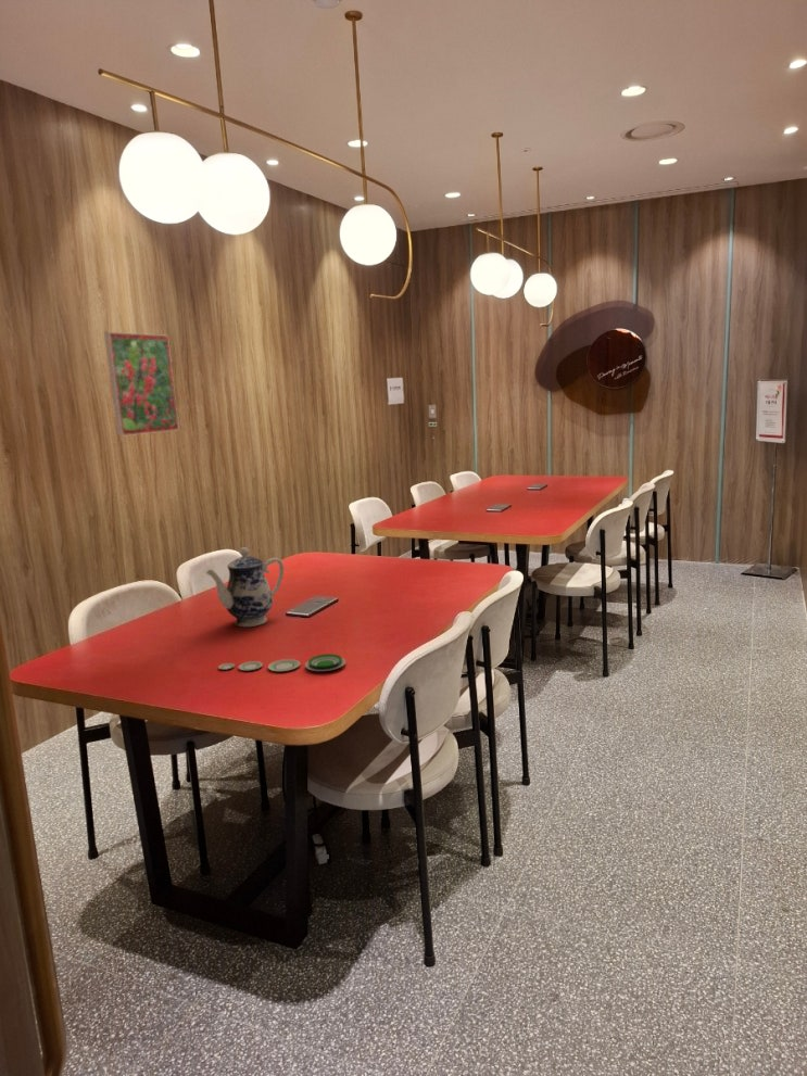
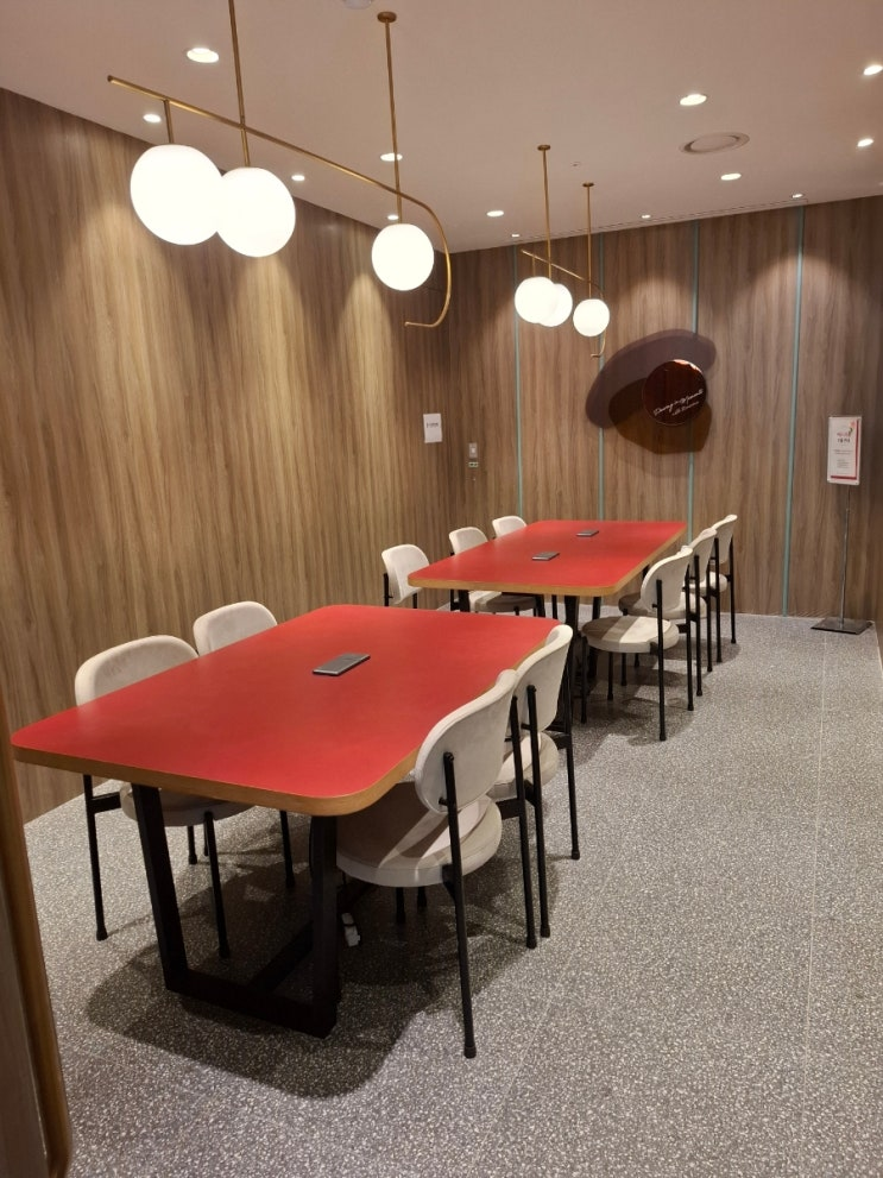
- teapot (247, 584)
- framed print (143, 383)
- plate (281, 663)
